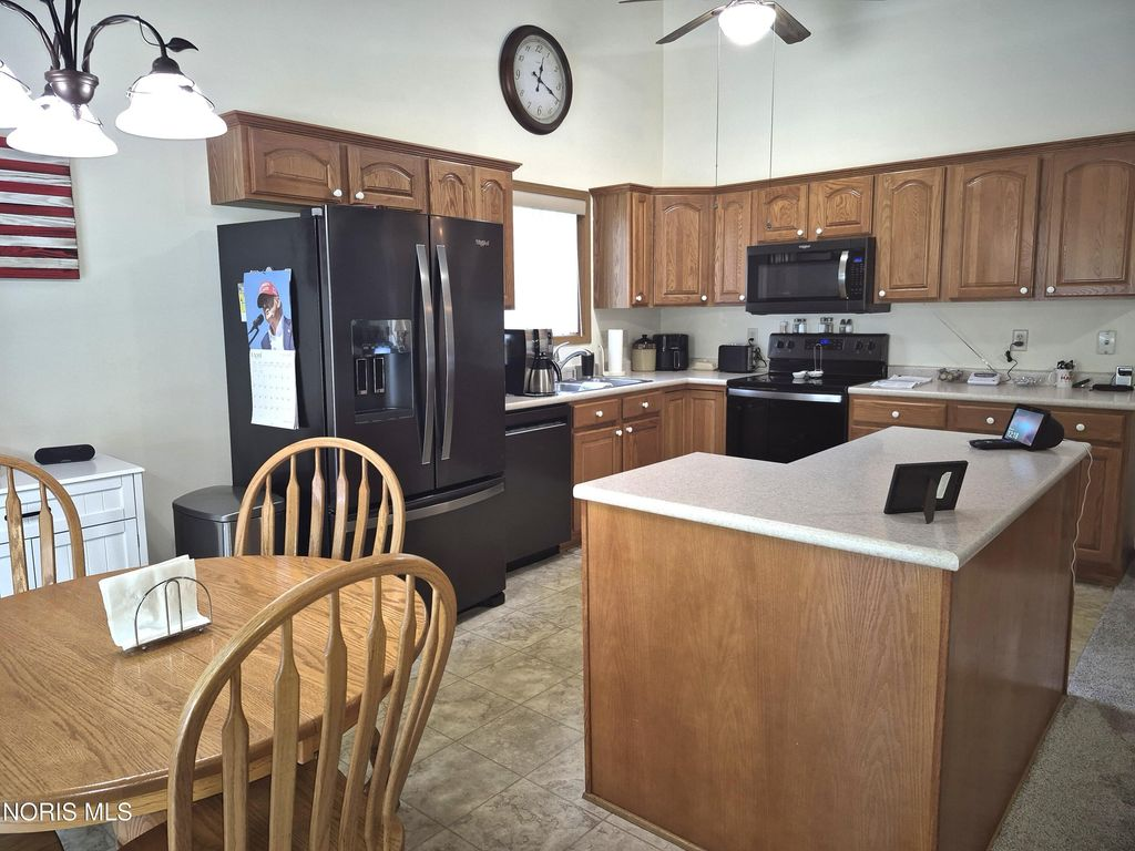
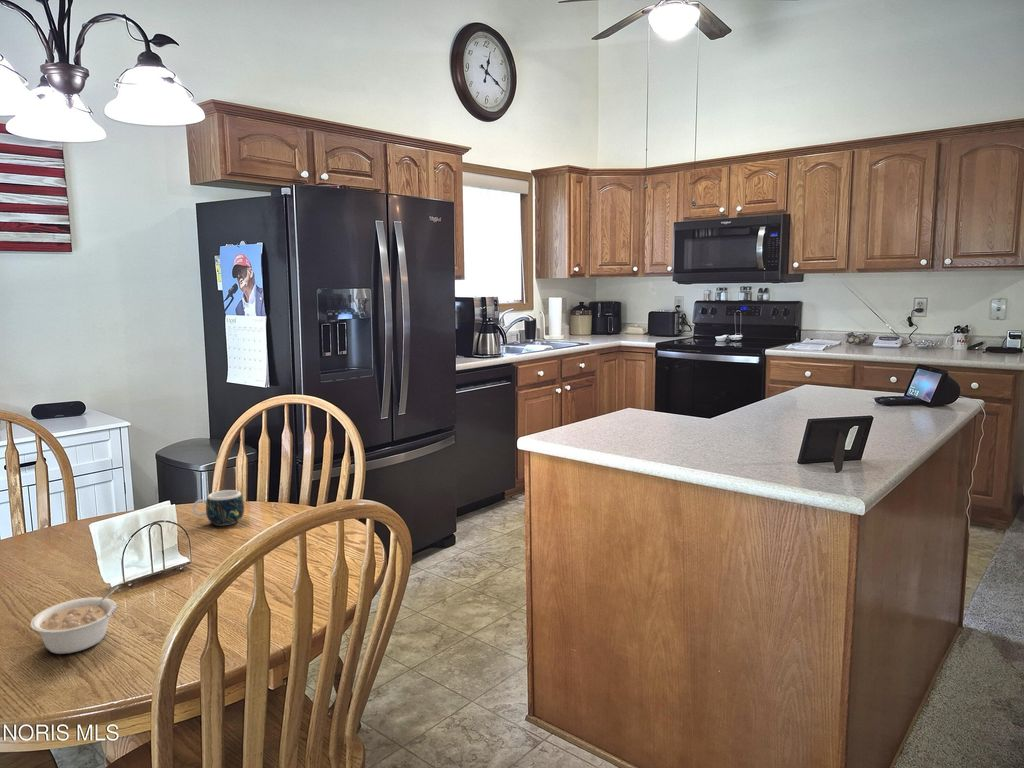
+ legume (76, 623)
+ mug (218, 508)
